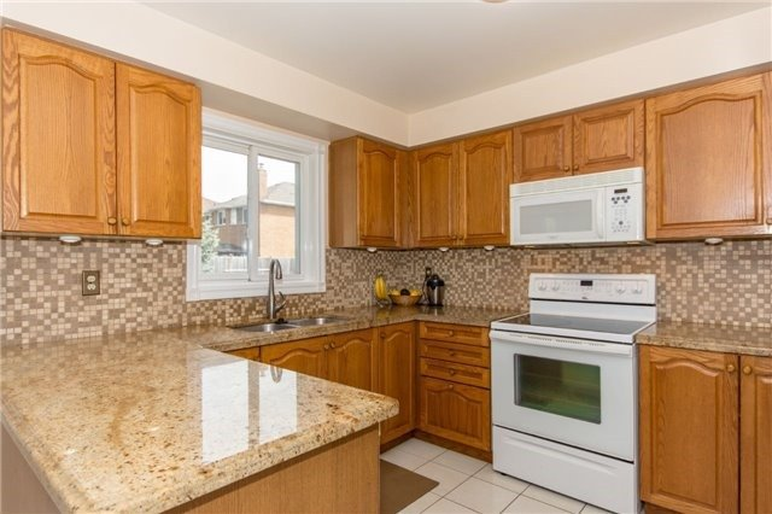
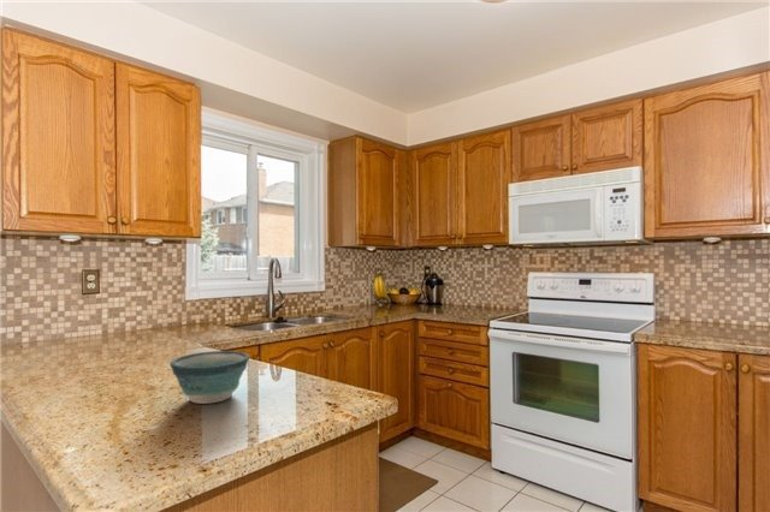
+ bowl (211, 377)
